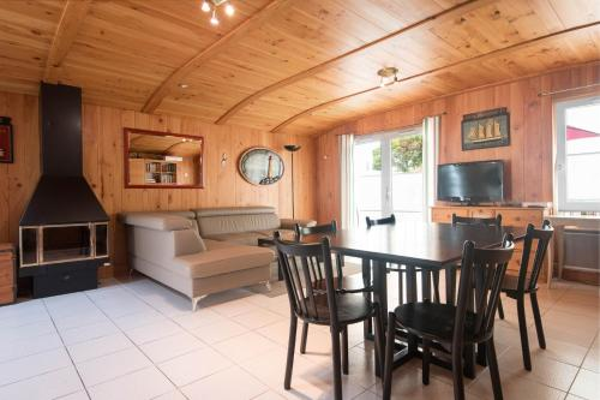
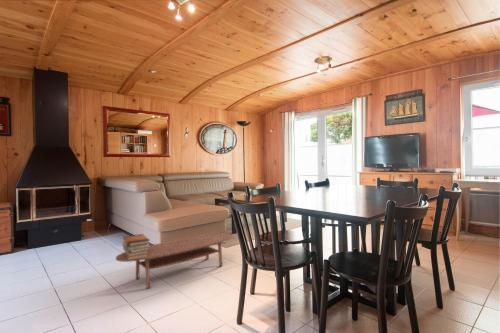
+ book stack (135, 245)
+ coffee table (181, 258)
